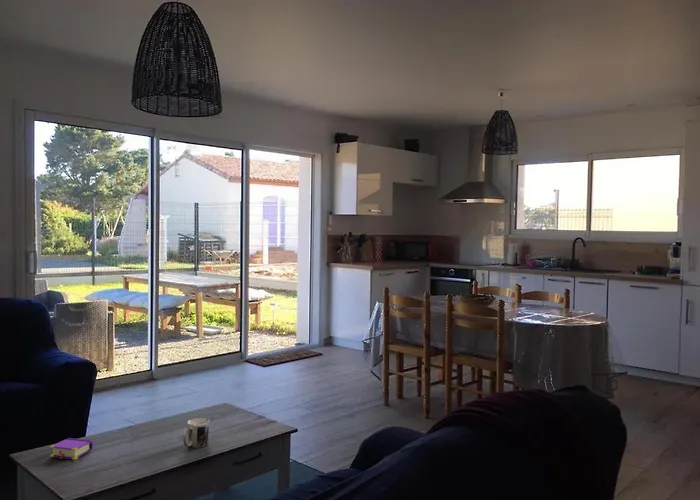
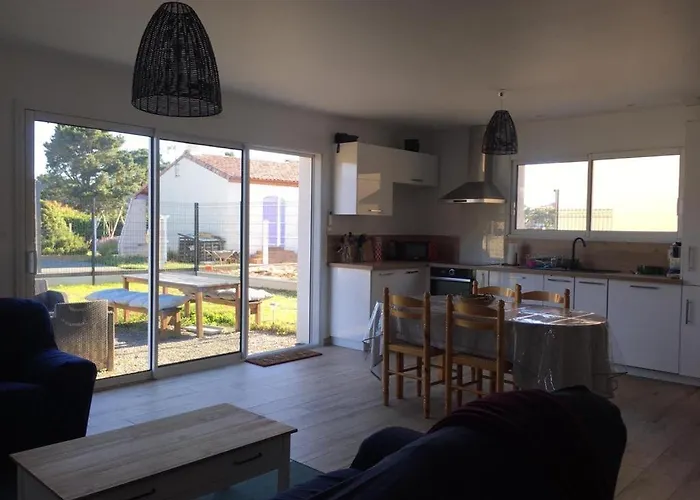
- mug (194, 433)
- book (71, 448)
